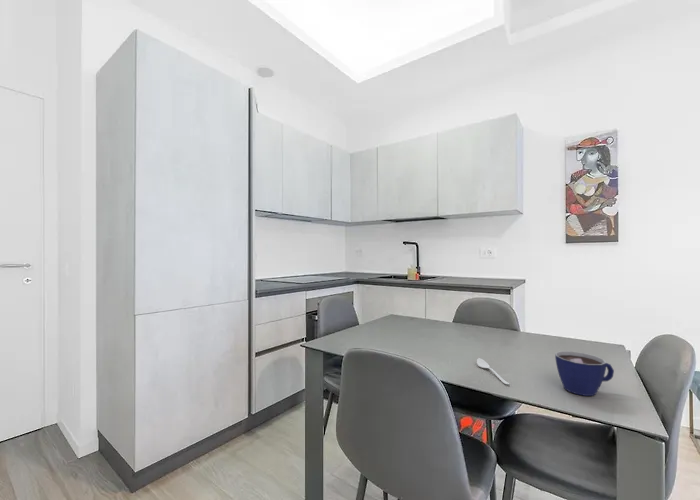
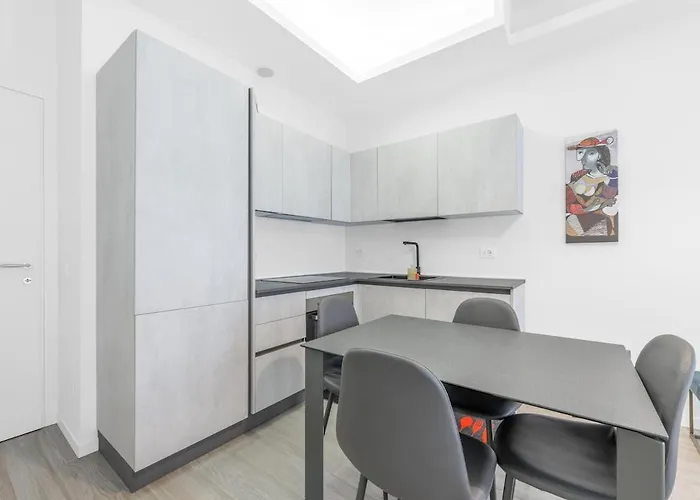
- spoon (492, 370)
- cup (586, 373)
